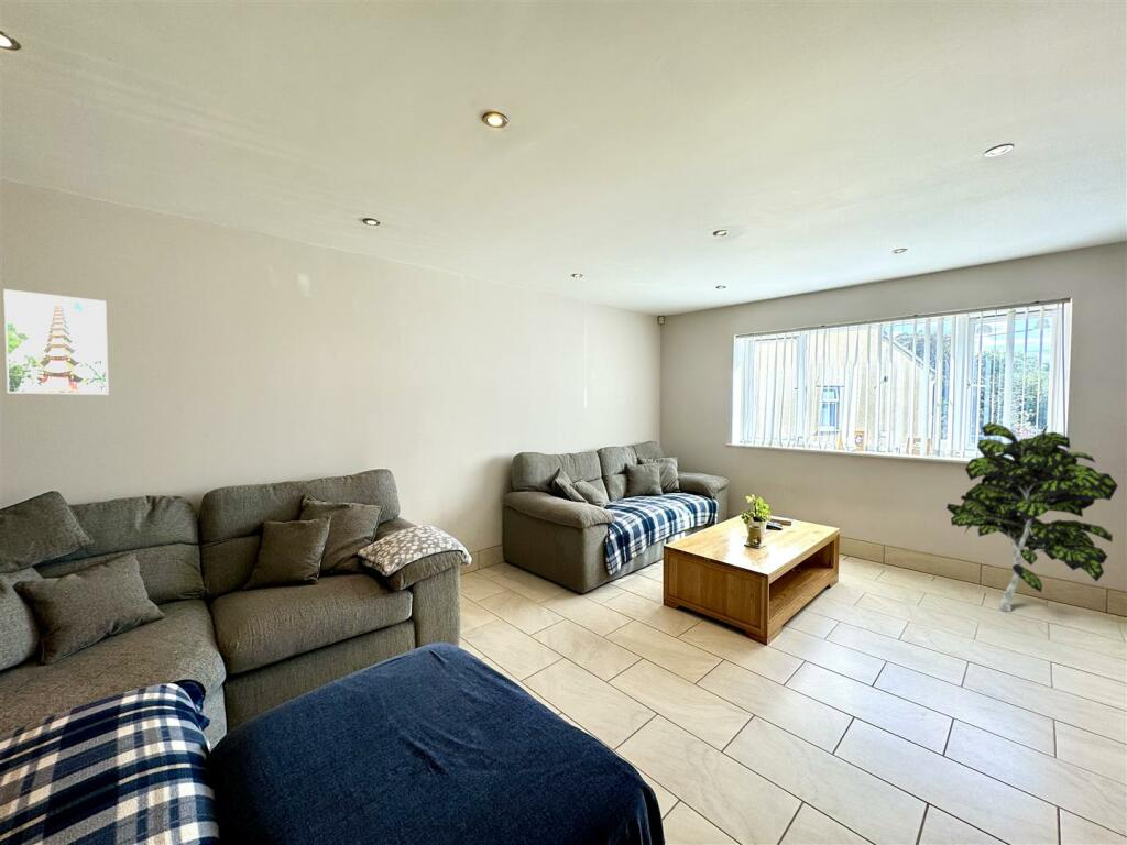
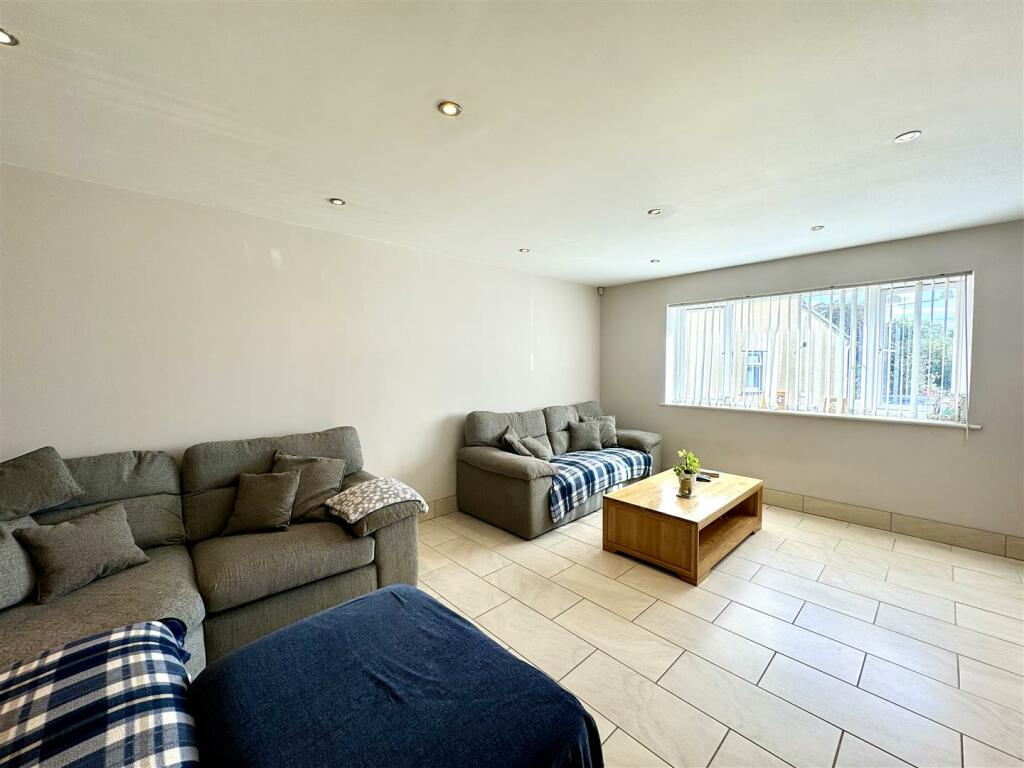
- indoor plant (1022, 517)
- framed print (58, 344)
